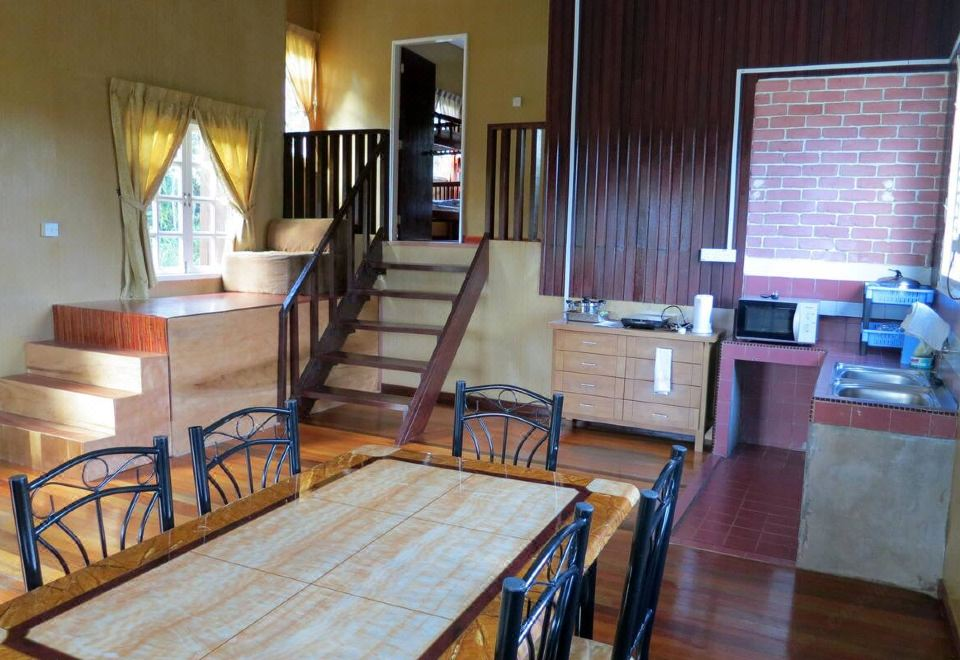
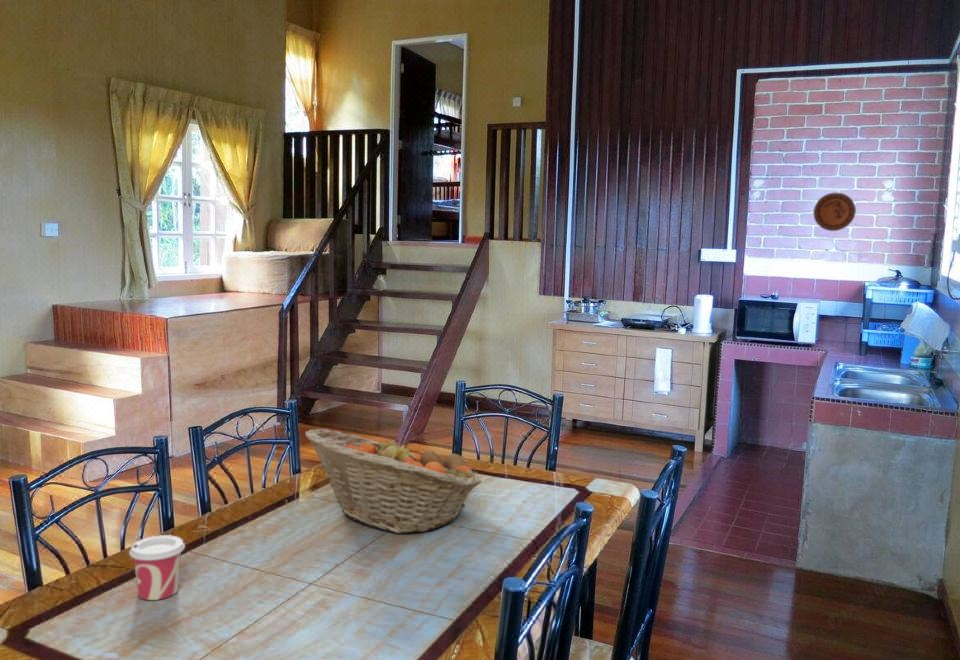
+ cup (157, 568)
+ decorative plate (834, 211)
+ fruit basket (392, 470)
